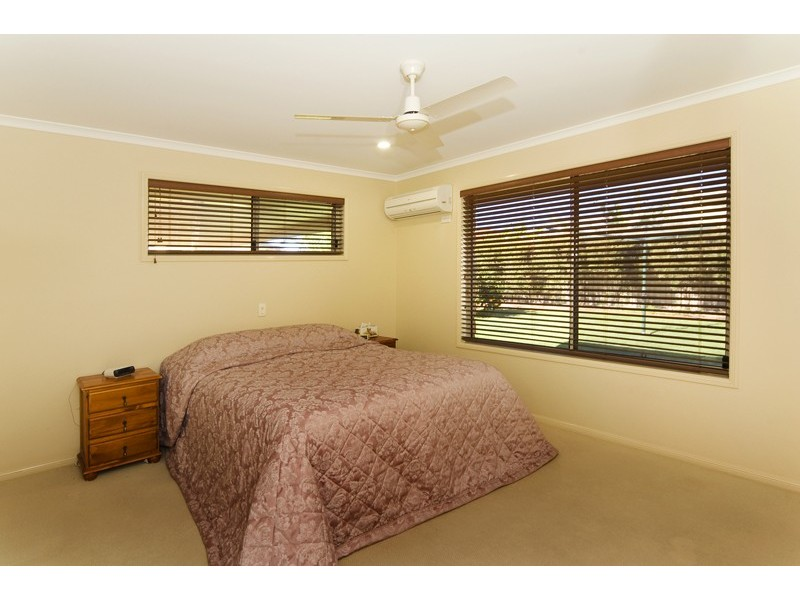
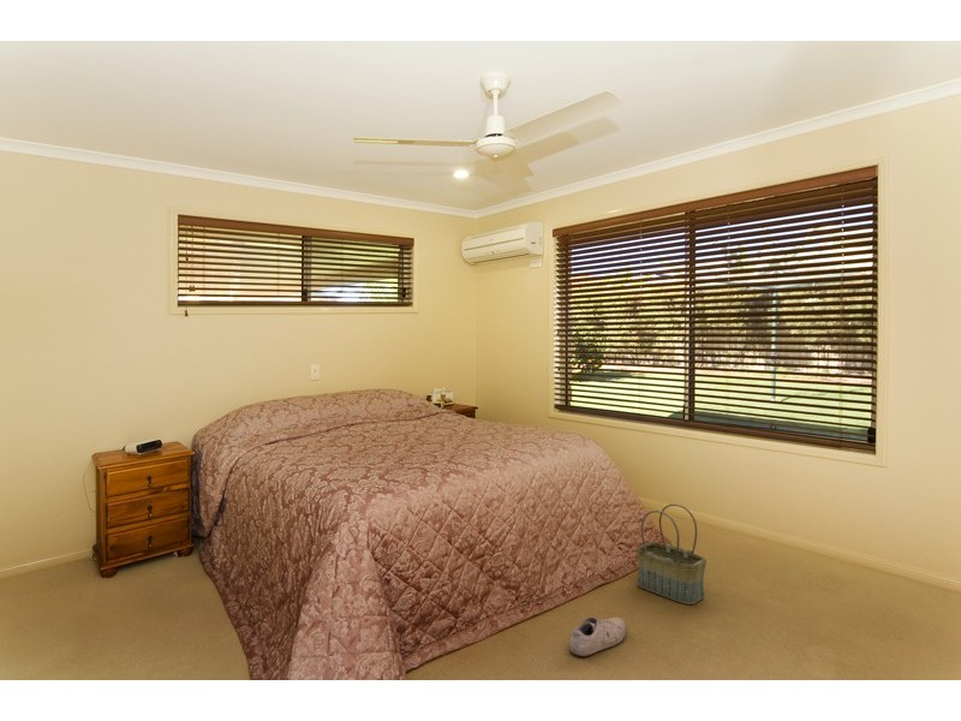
+ shoe (599, 628)
+ basket (669, 549)
